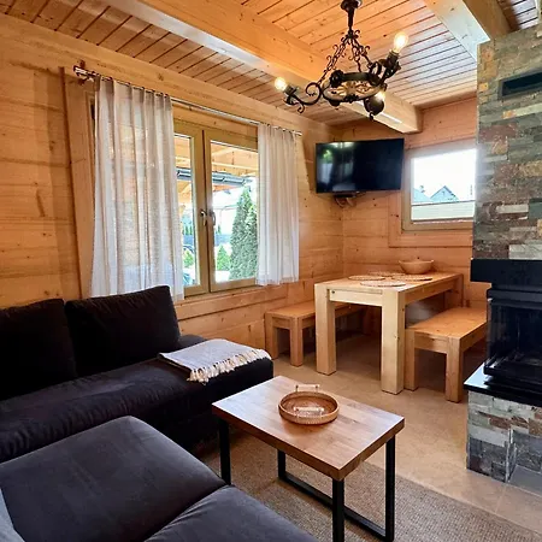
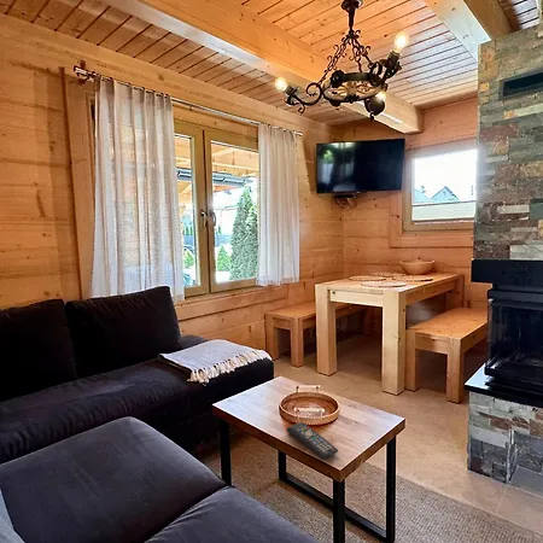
+ remote control (310, 438)
